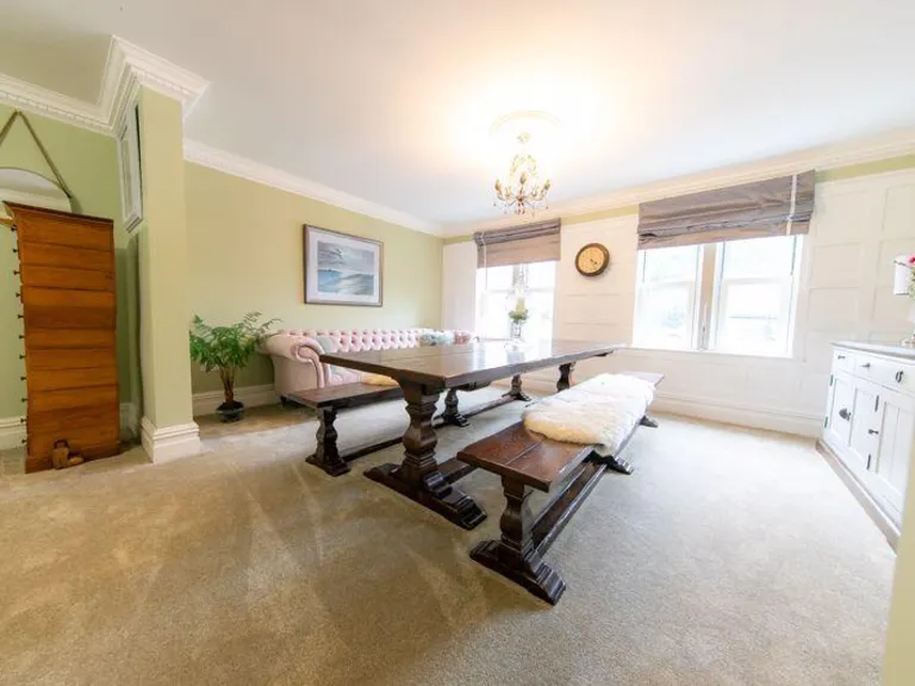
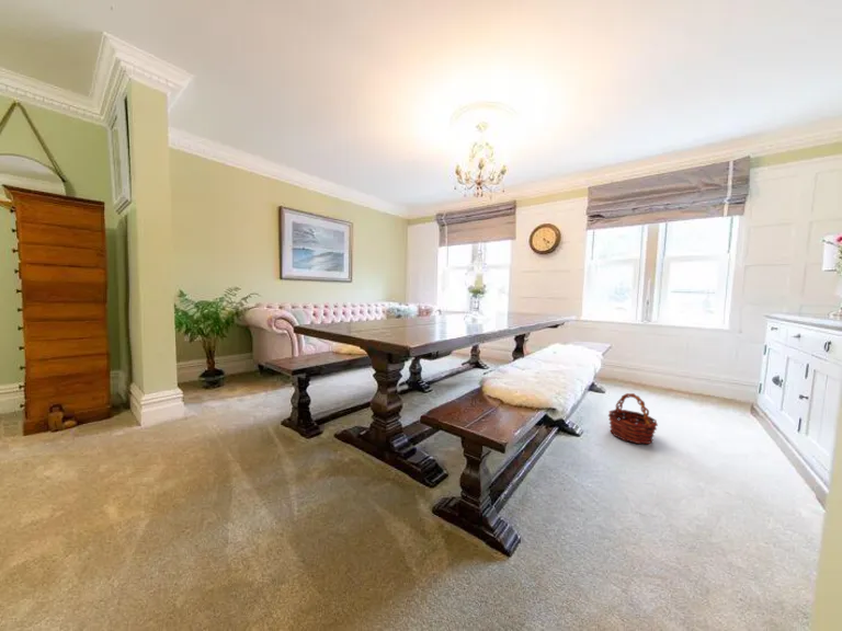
+ basket (632, 414)
